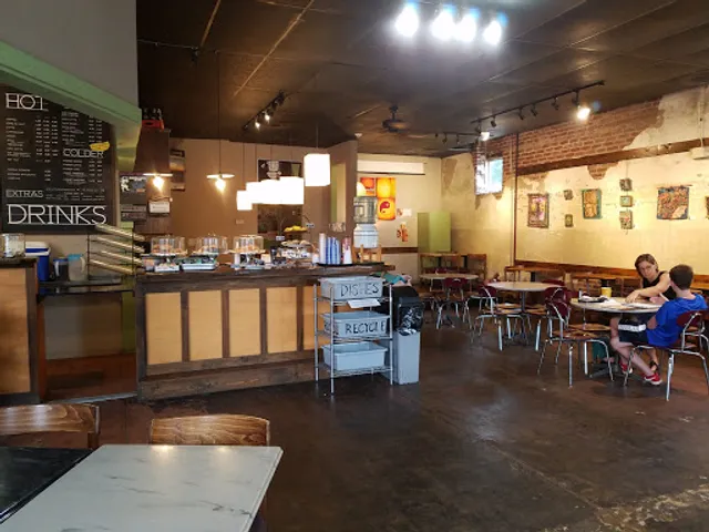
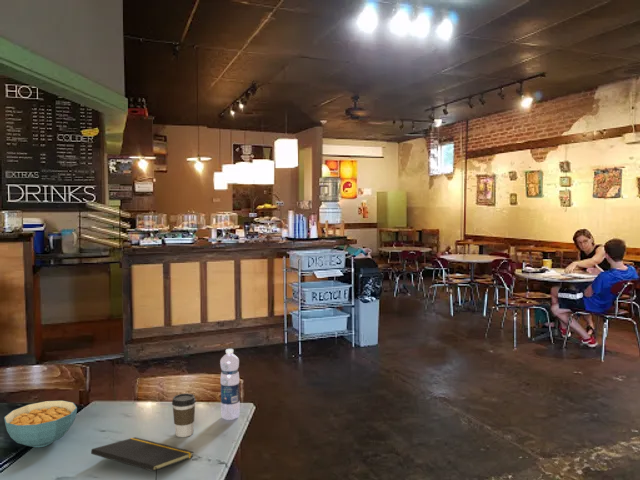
+ coffee cup (184, 415)
+ water bottle (230, 383)
+ notepad (143, 452)
+ cereal bowl (41, 427)
